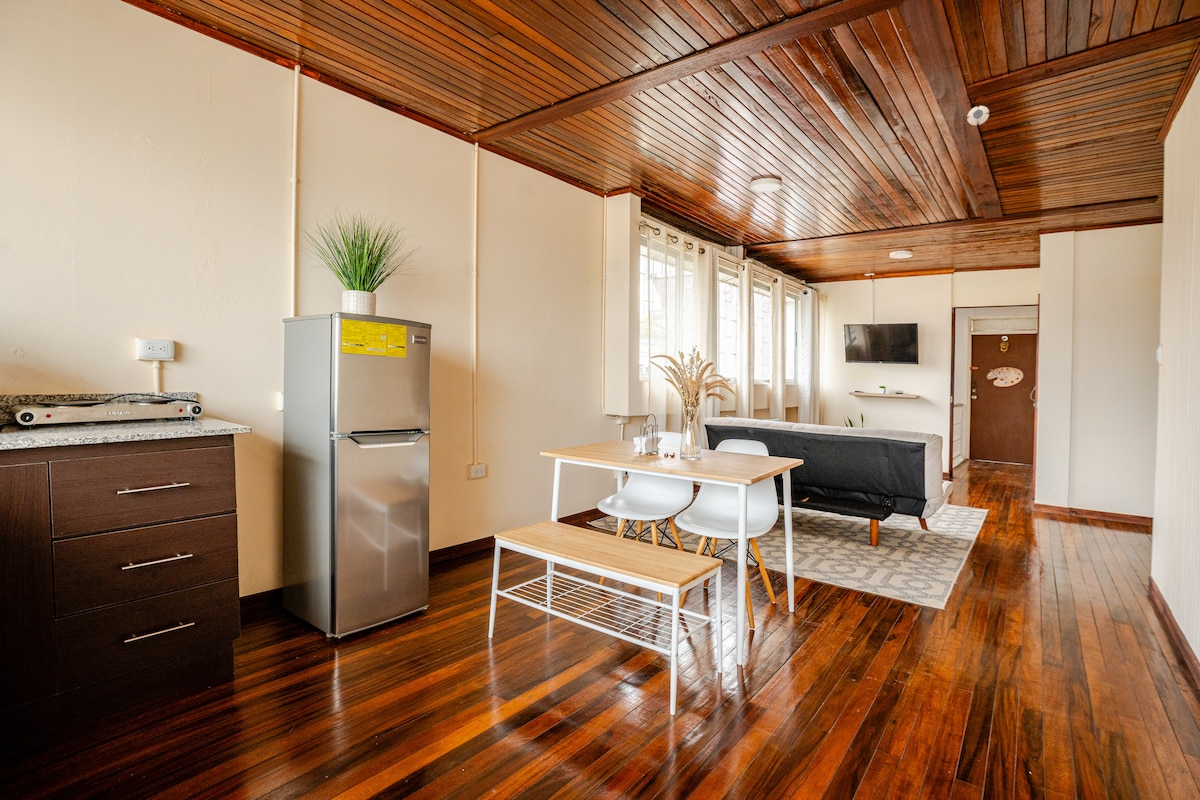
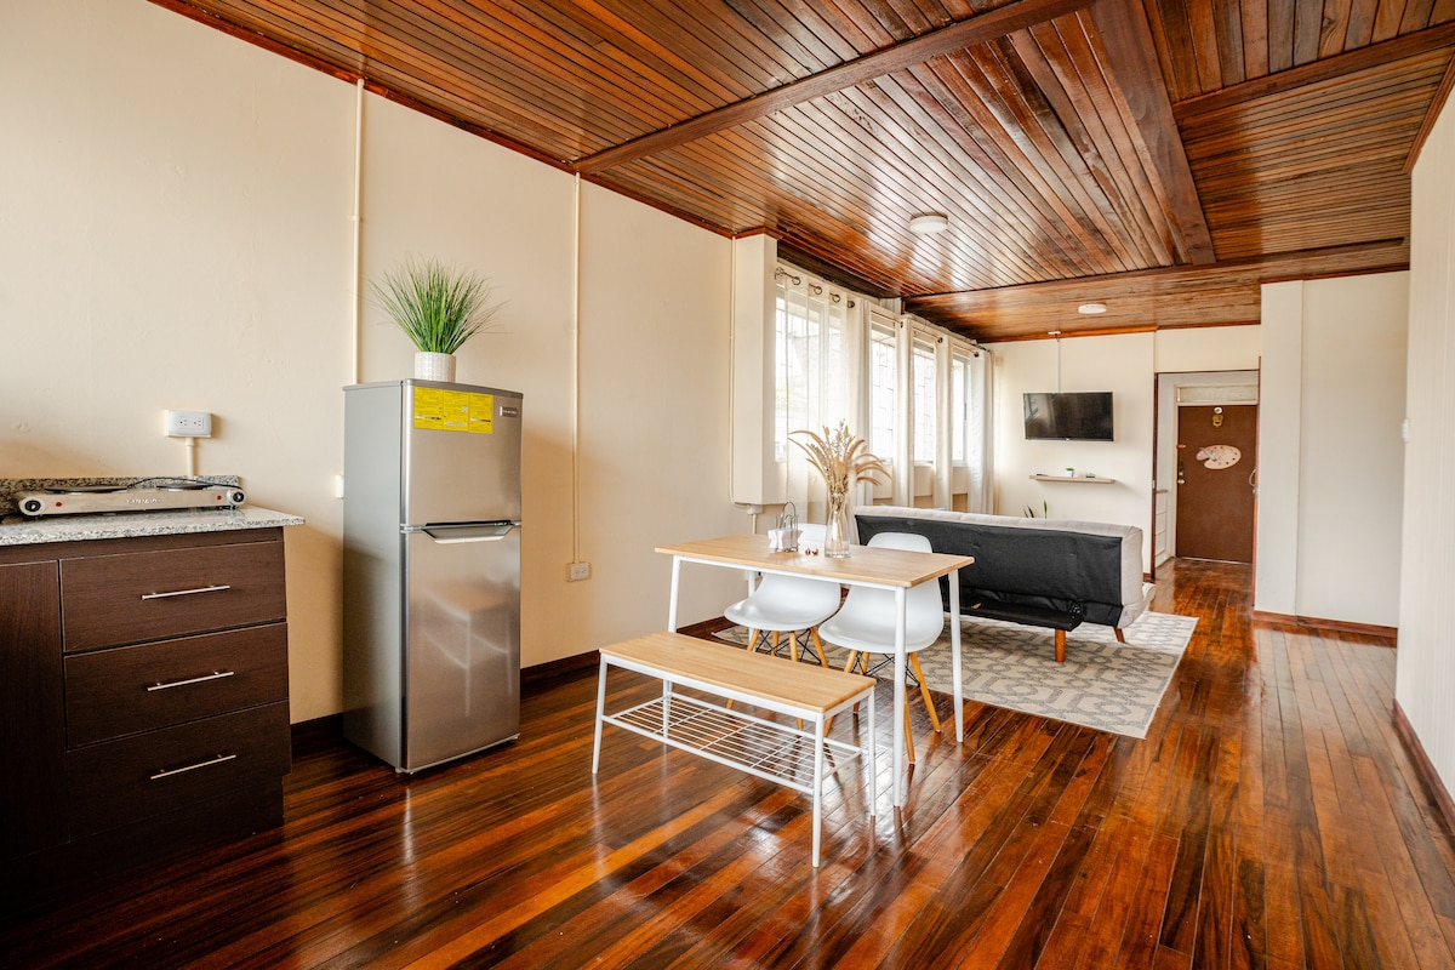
- smoke detector (978, 115)
